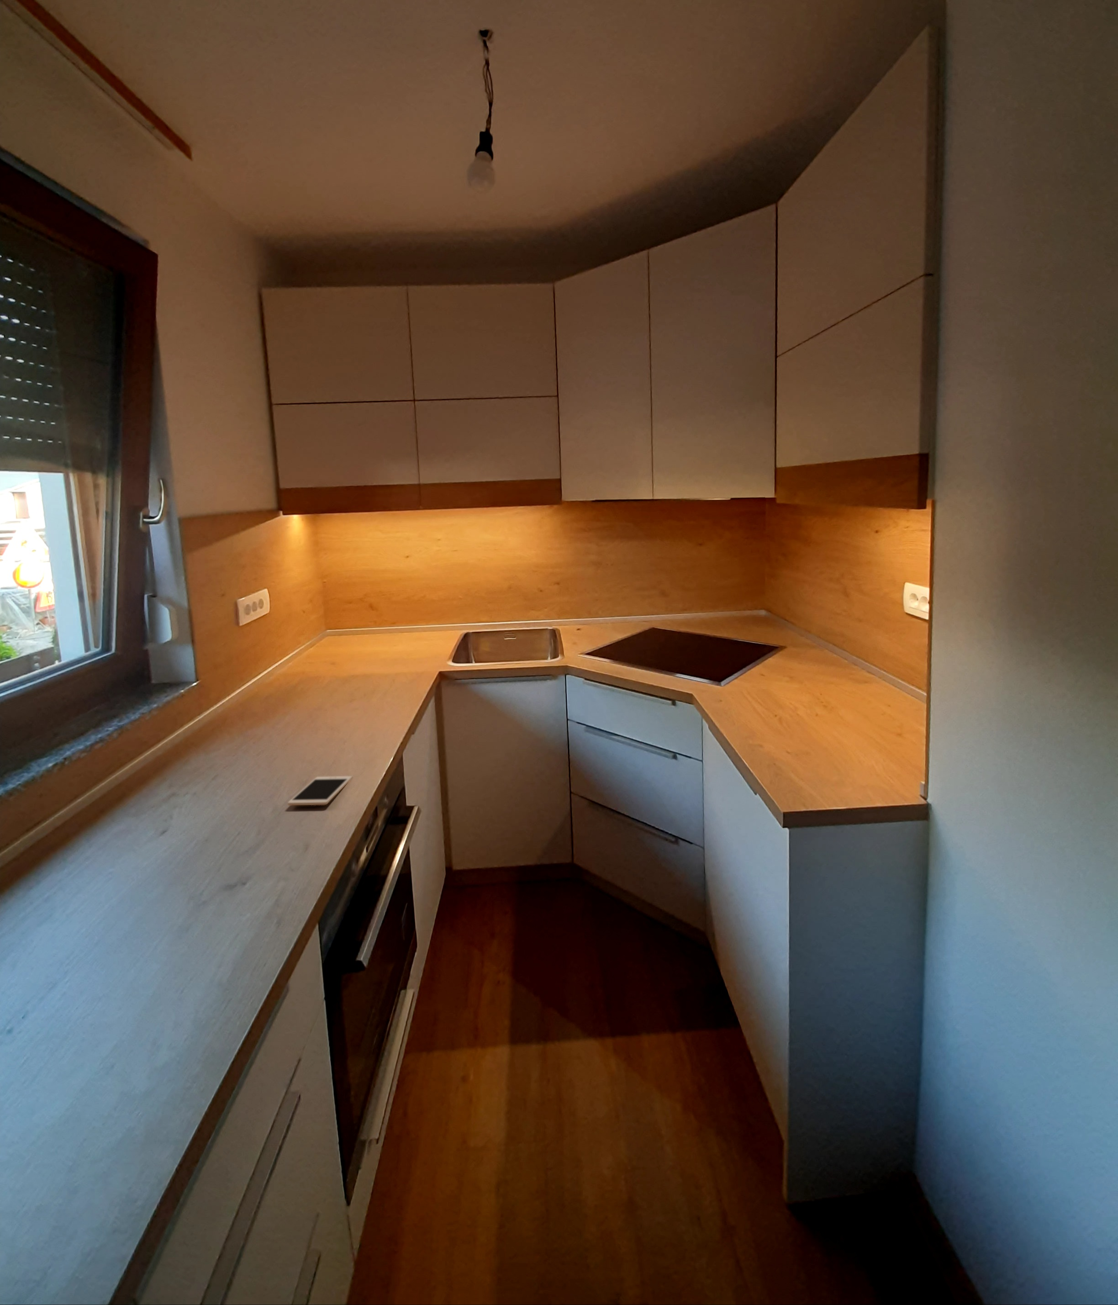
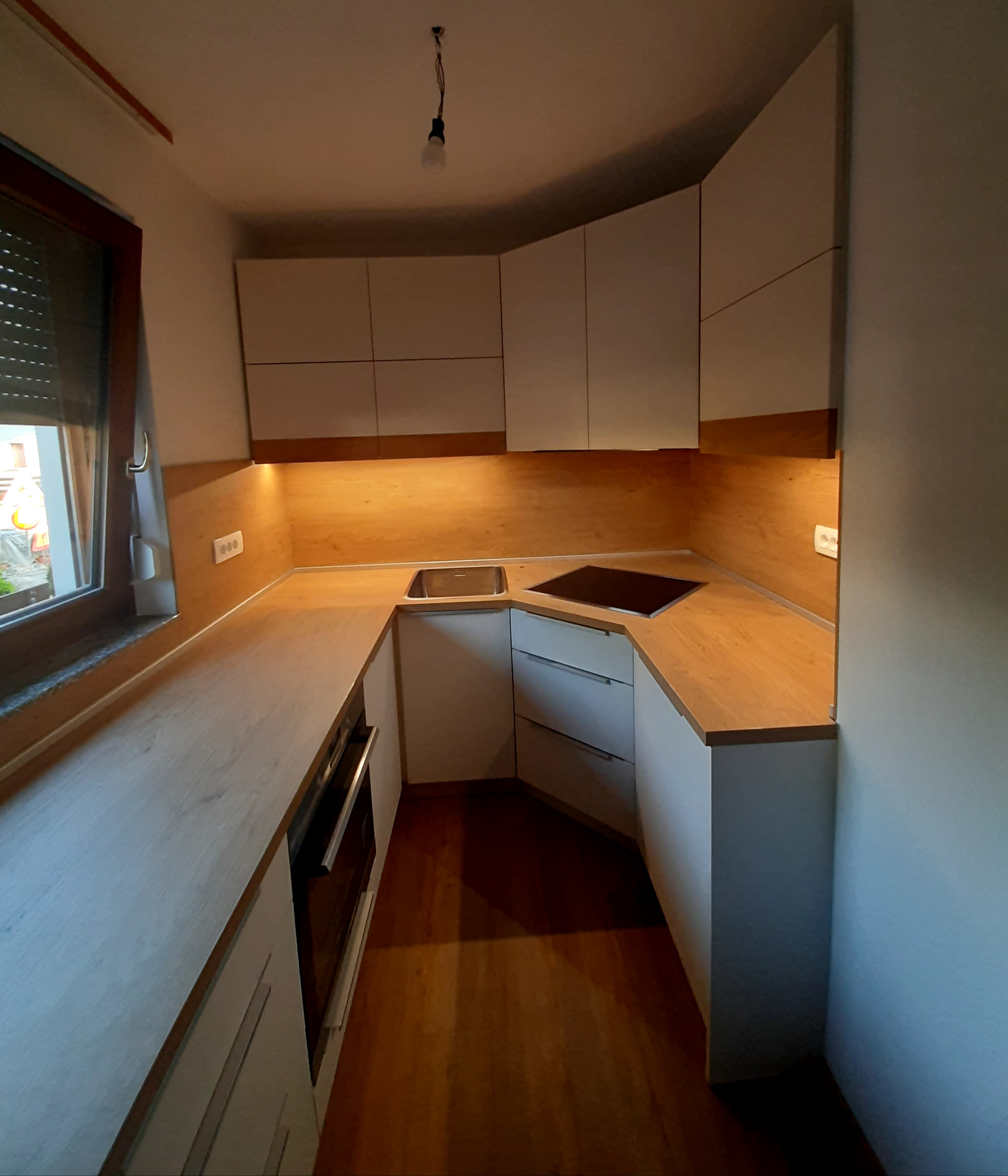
- cell phone (322, 790)
